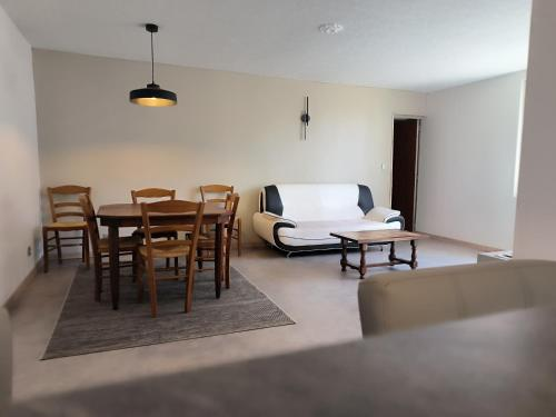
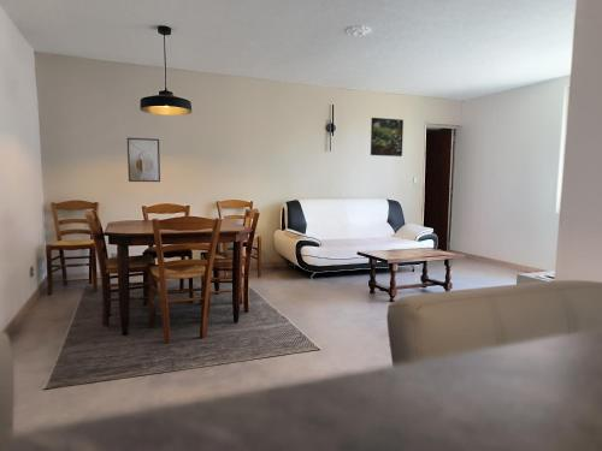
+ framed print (386, 137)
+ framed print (143, 160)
